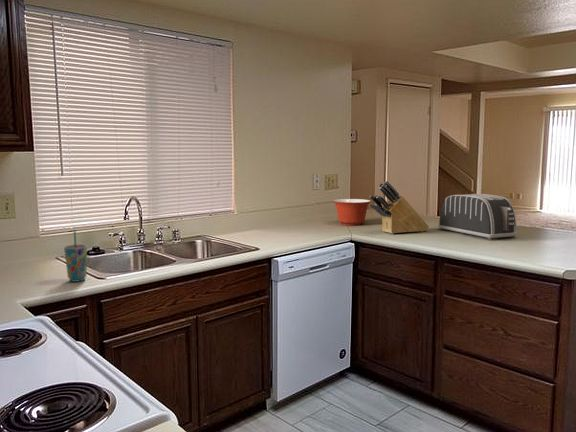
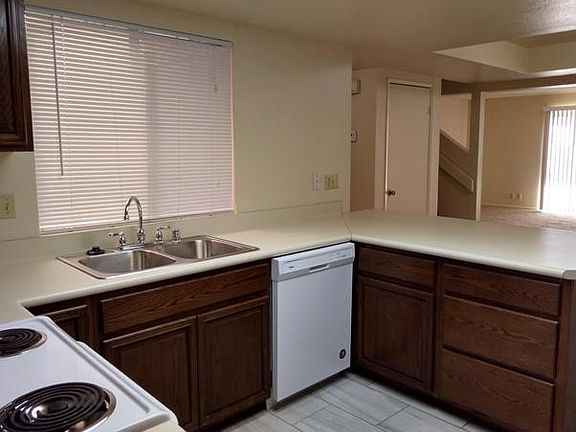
- cup (76, 255)
- mixing bowl (351, 212)
- toaster (478, 214)
- knife block (399, 206)
